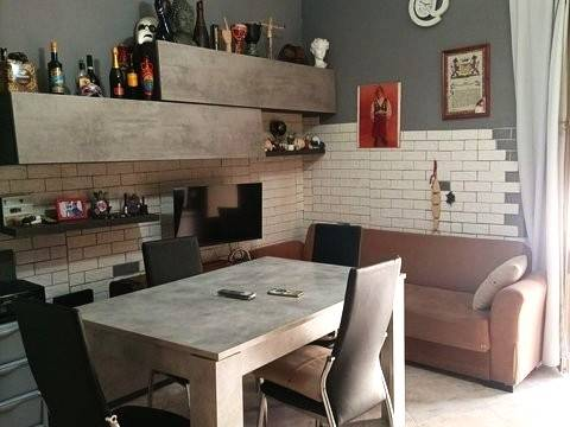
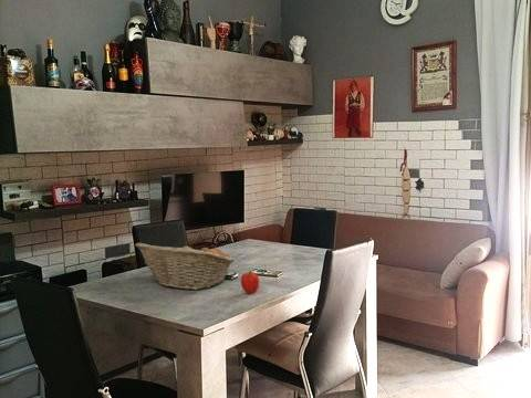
+ fruit basket (185, 260)
+ apple (250, 281)
